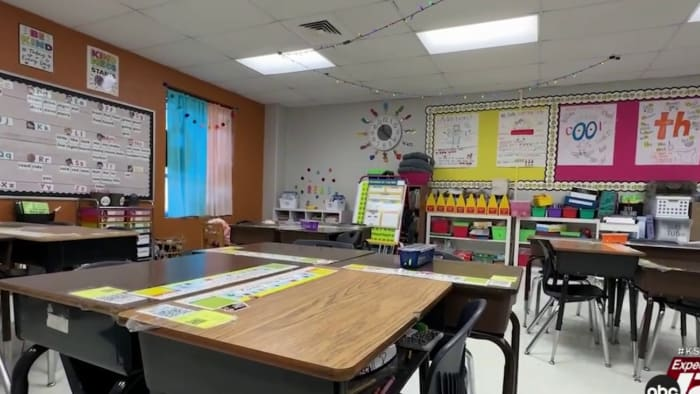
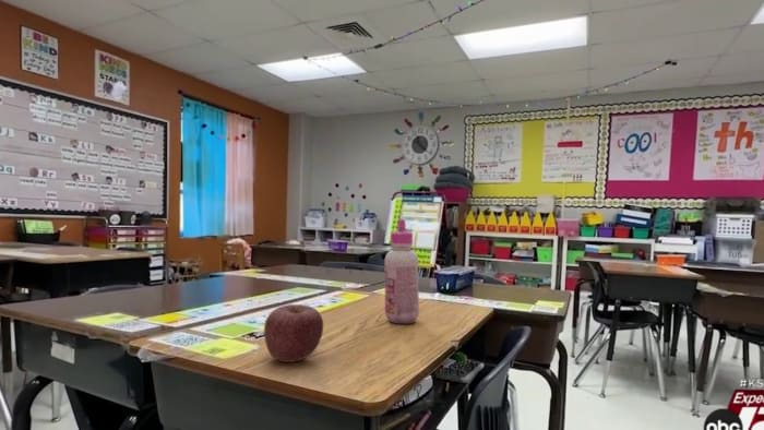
+ glue bottle (403, 270)
+ apple (294, 333)
